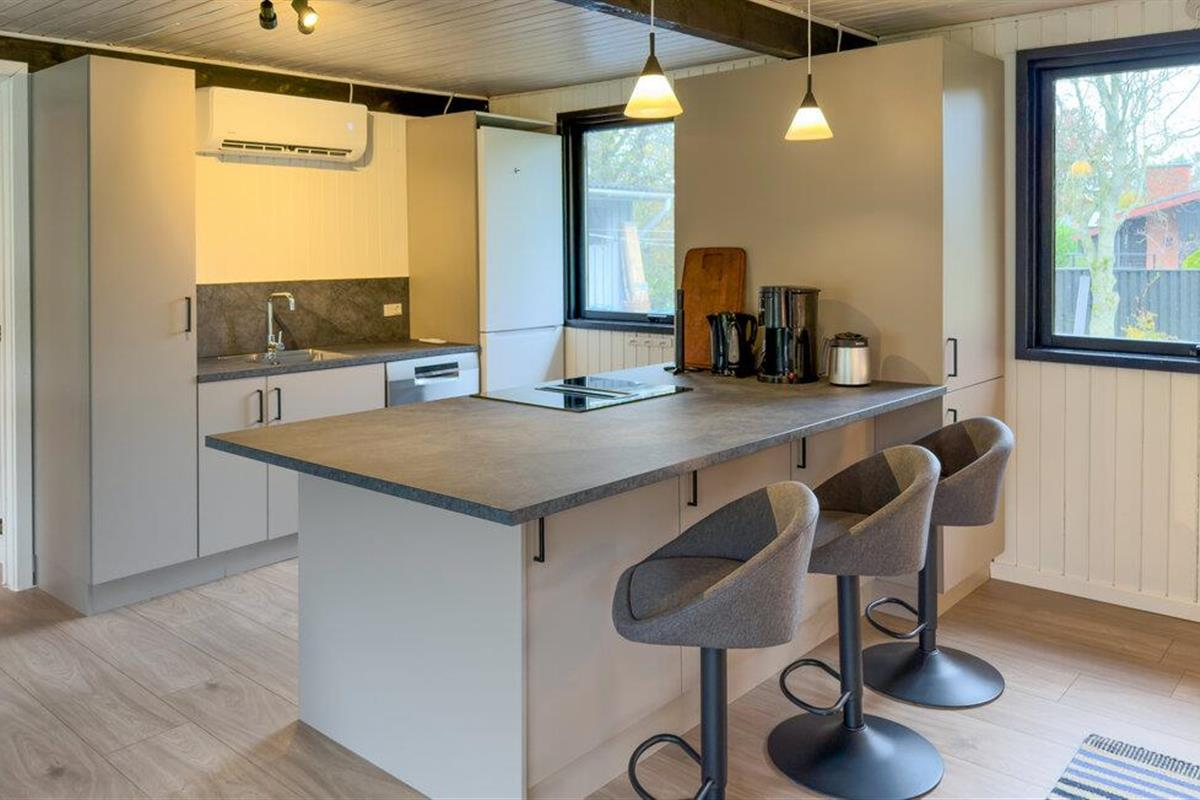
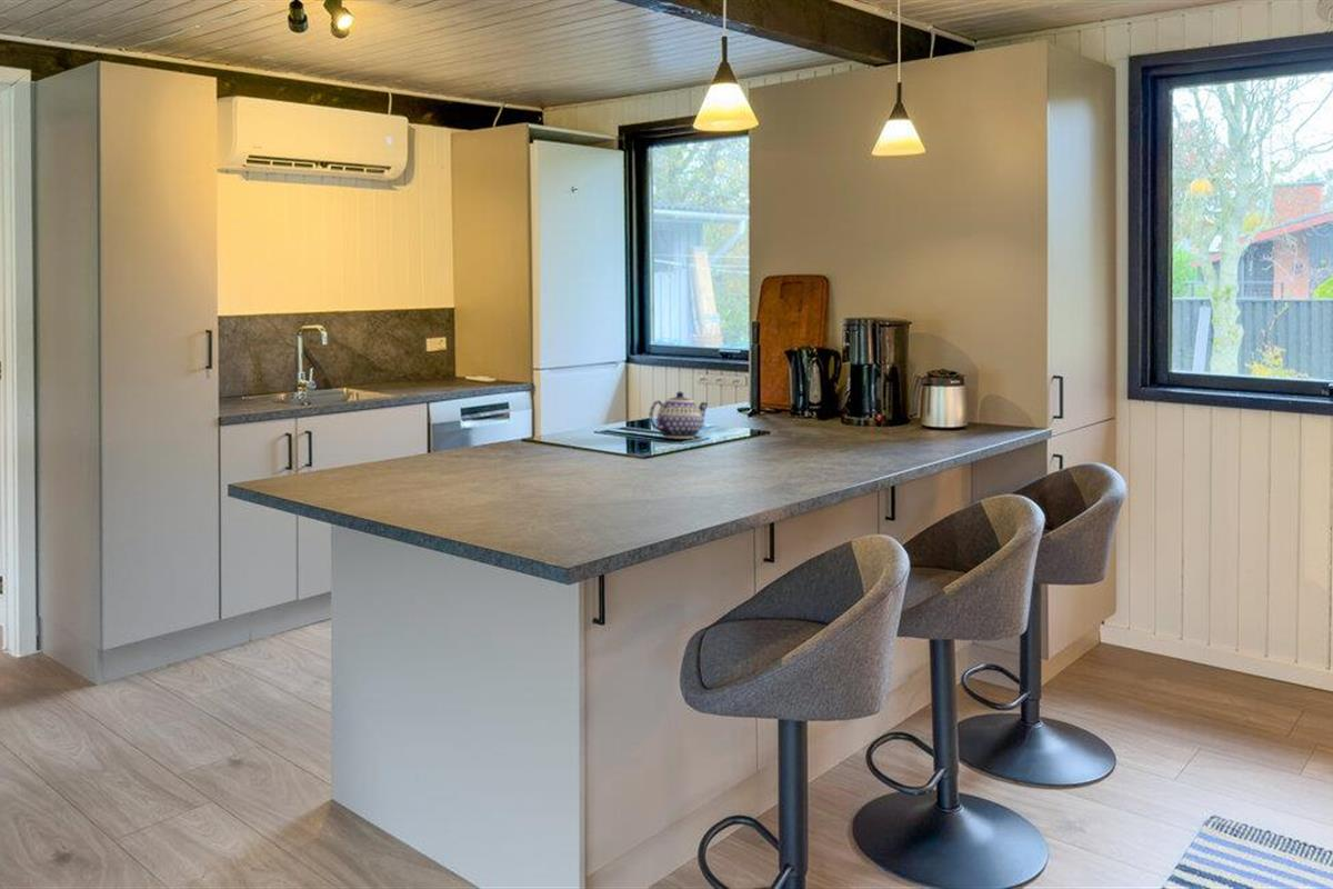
+ teapot (679, 414)
